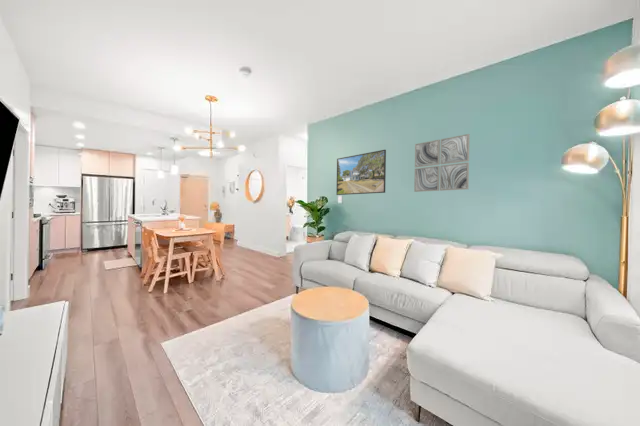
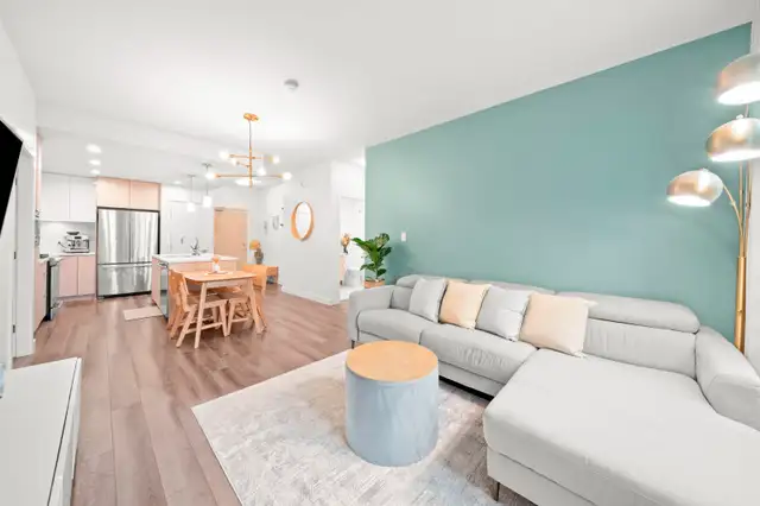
- wall art (439, 164)
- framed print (359, 174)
